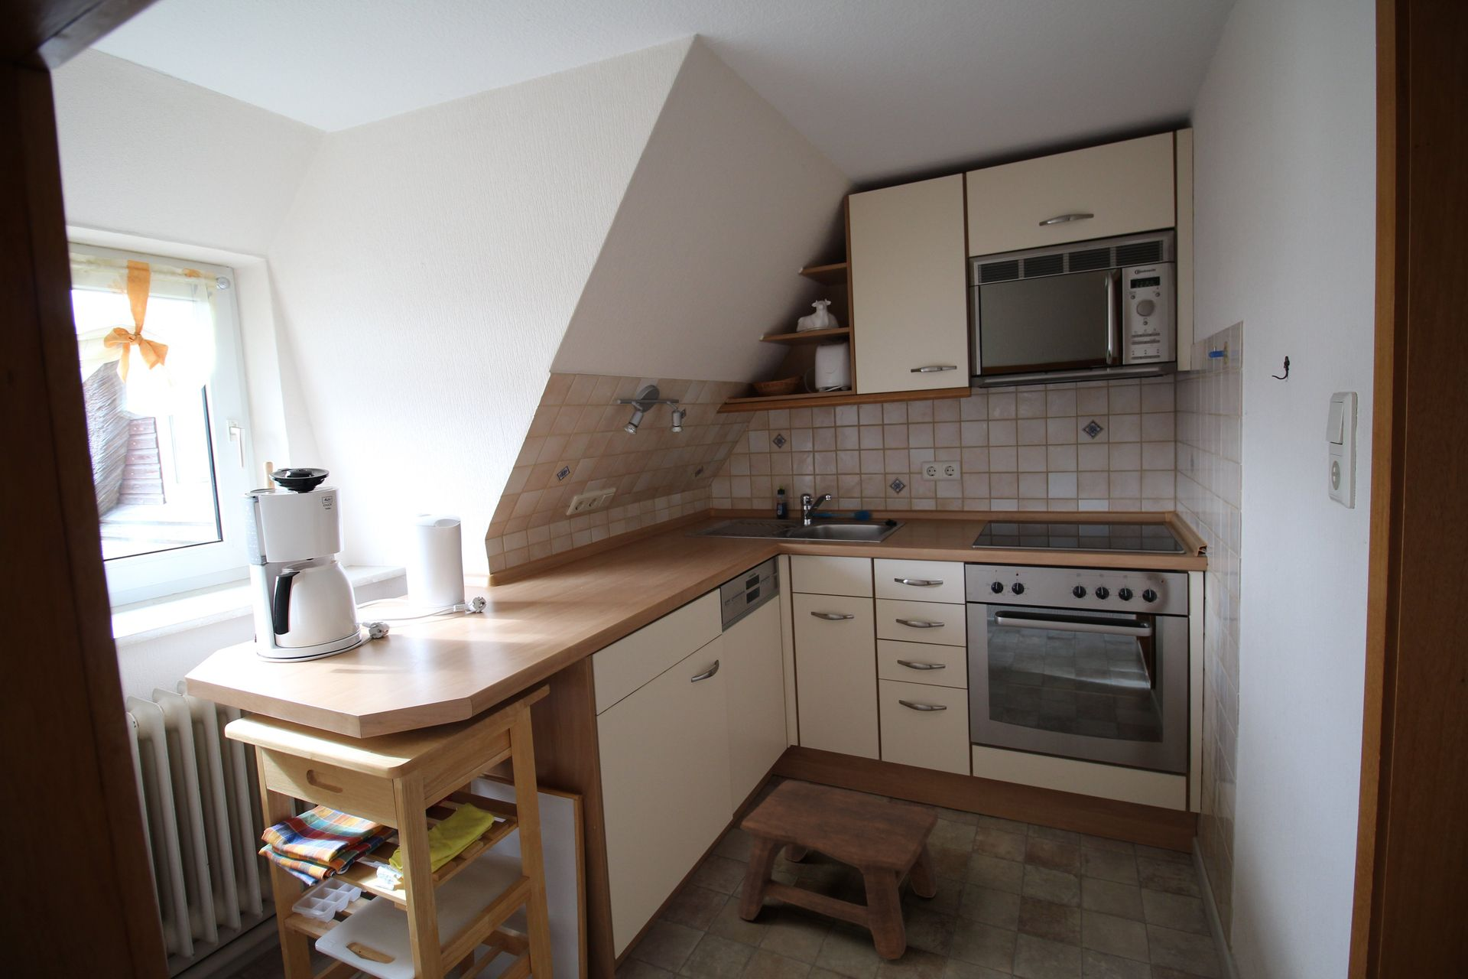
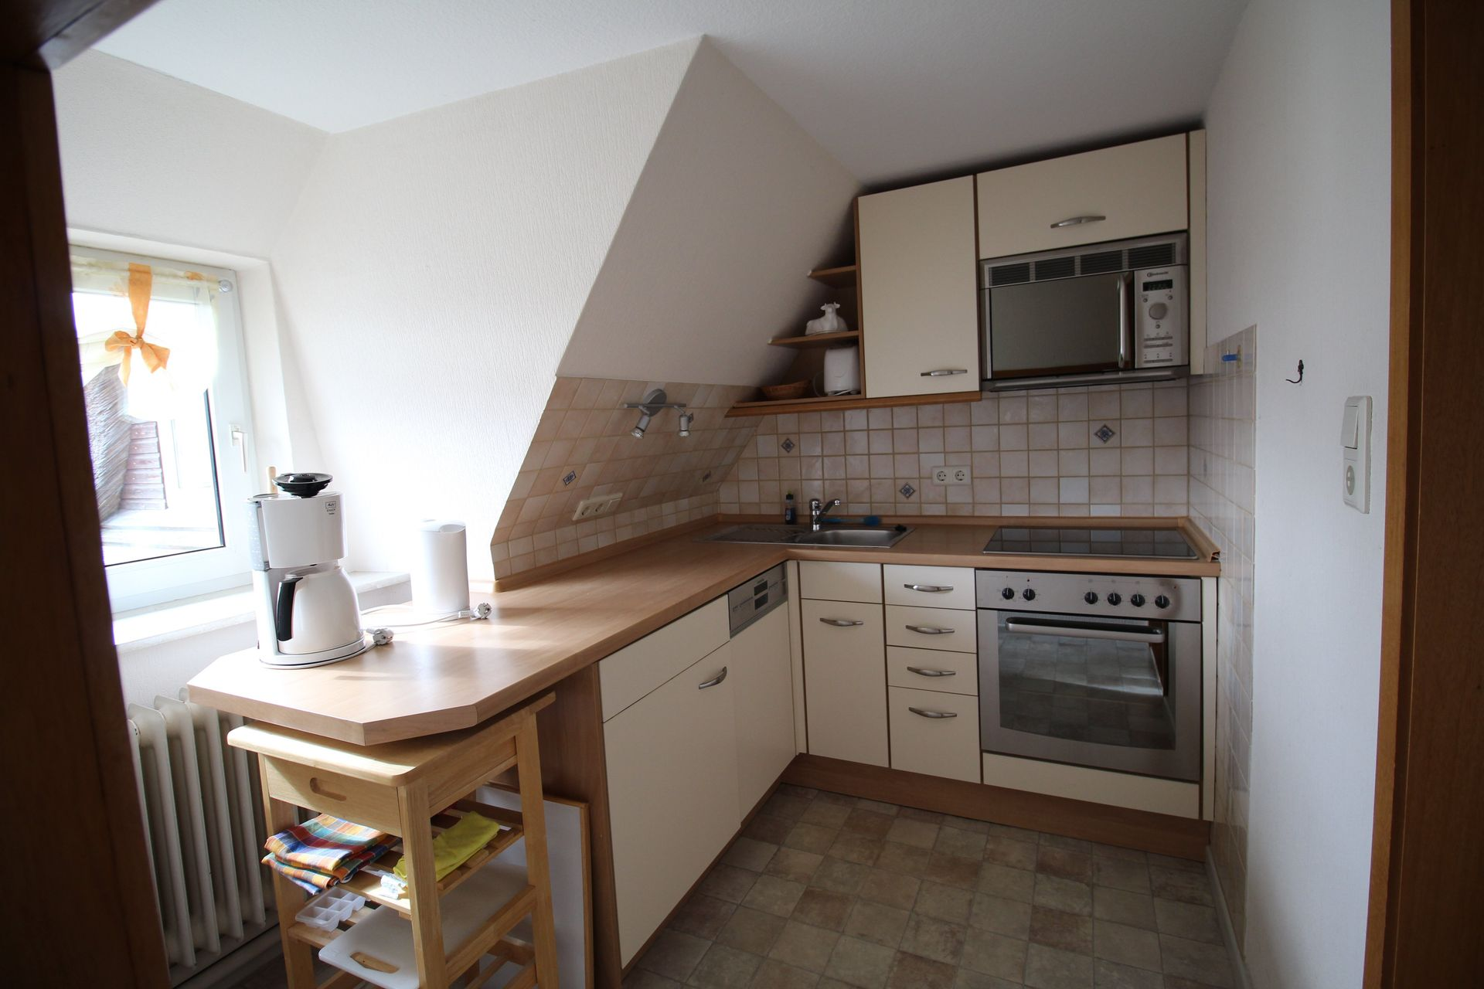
- stool (837, 860)
